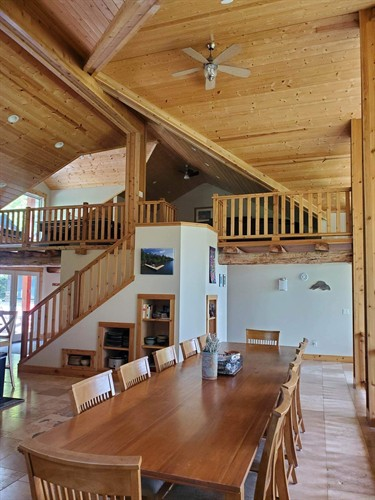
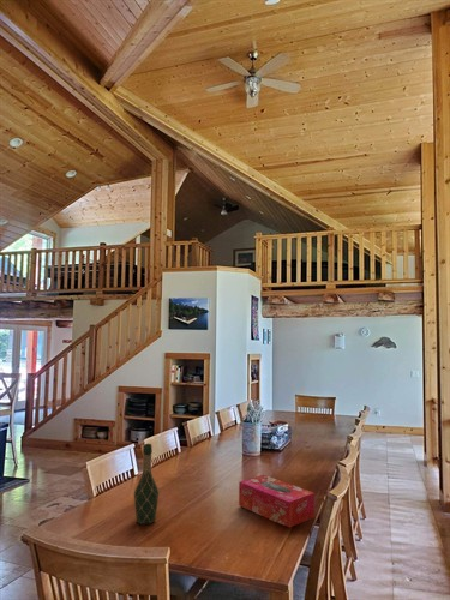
+ tissue box (275, 499)
+ wine bottle (146, 482)
